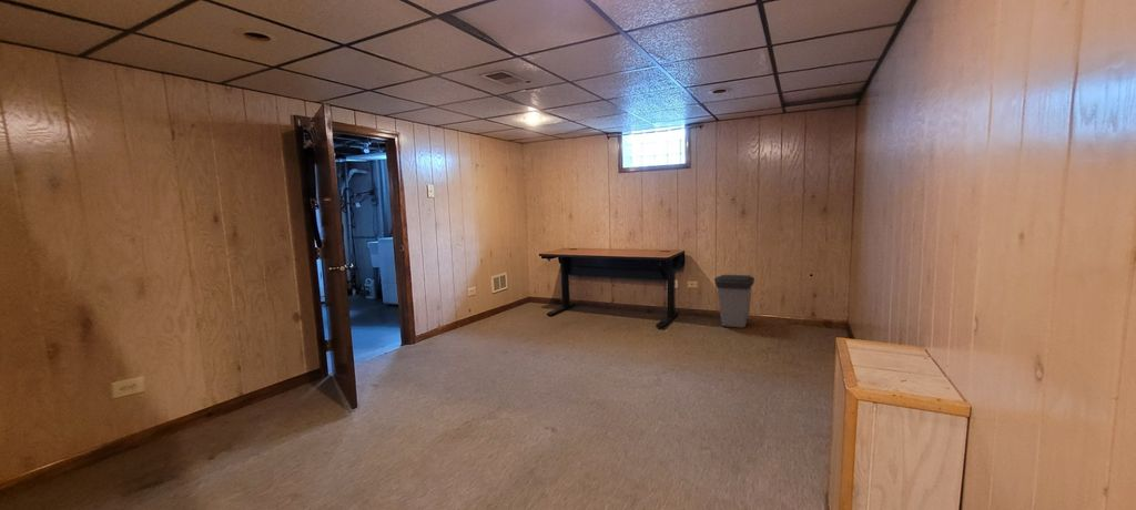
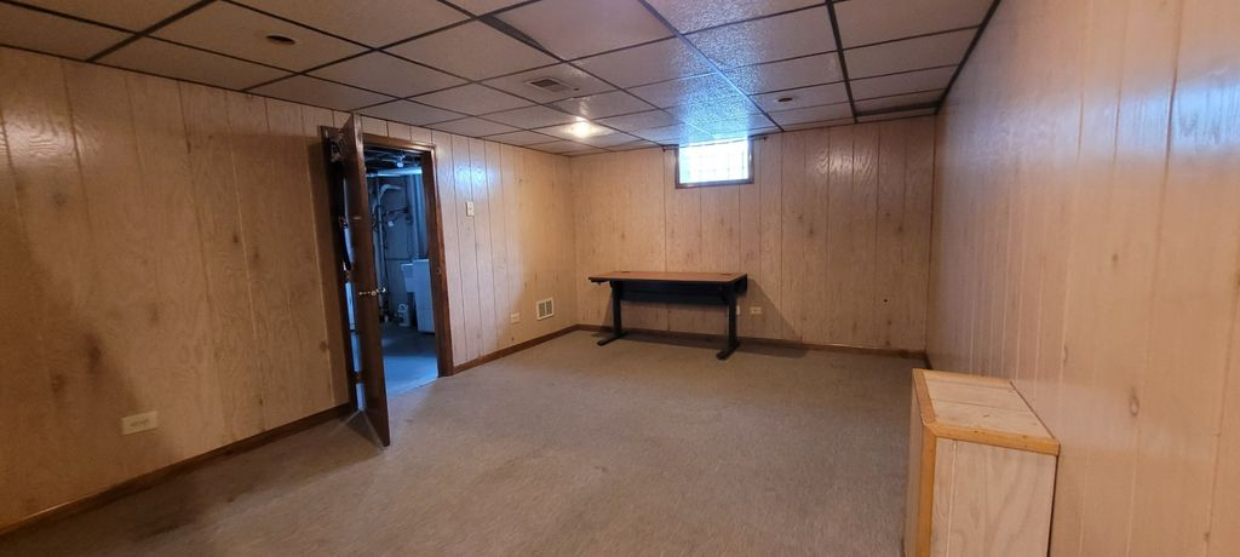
- trash can (733, 299)
